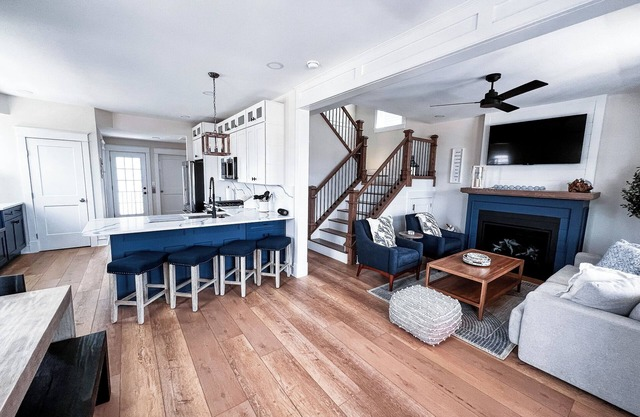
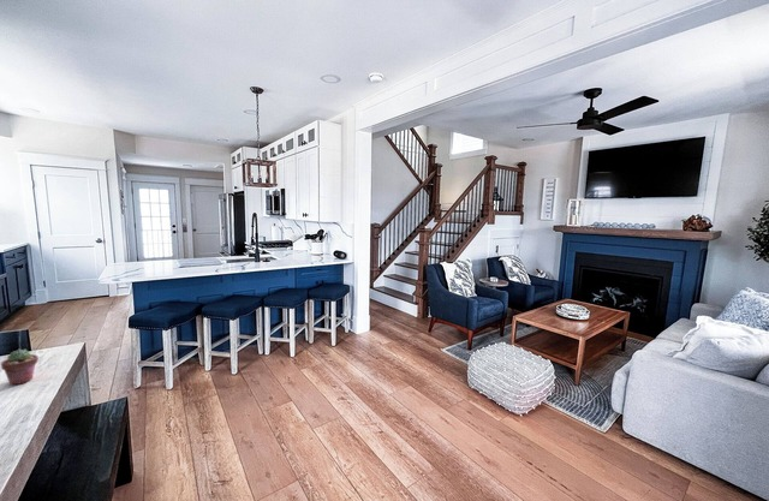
+ potted succulent (19, 365)
